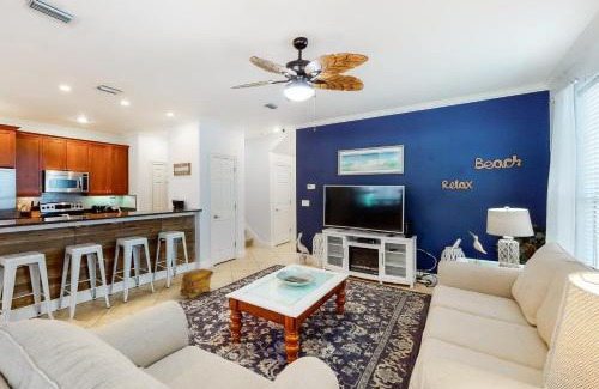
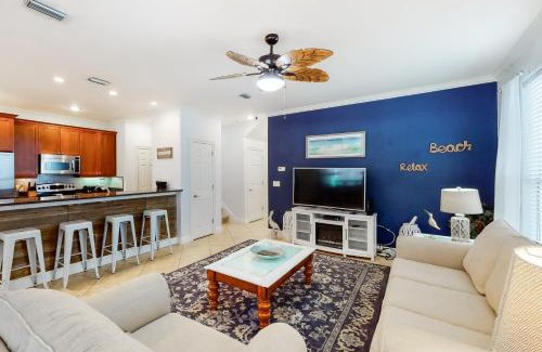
- backpack (195, 282)
